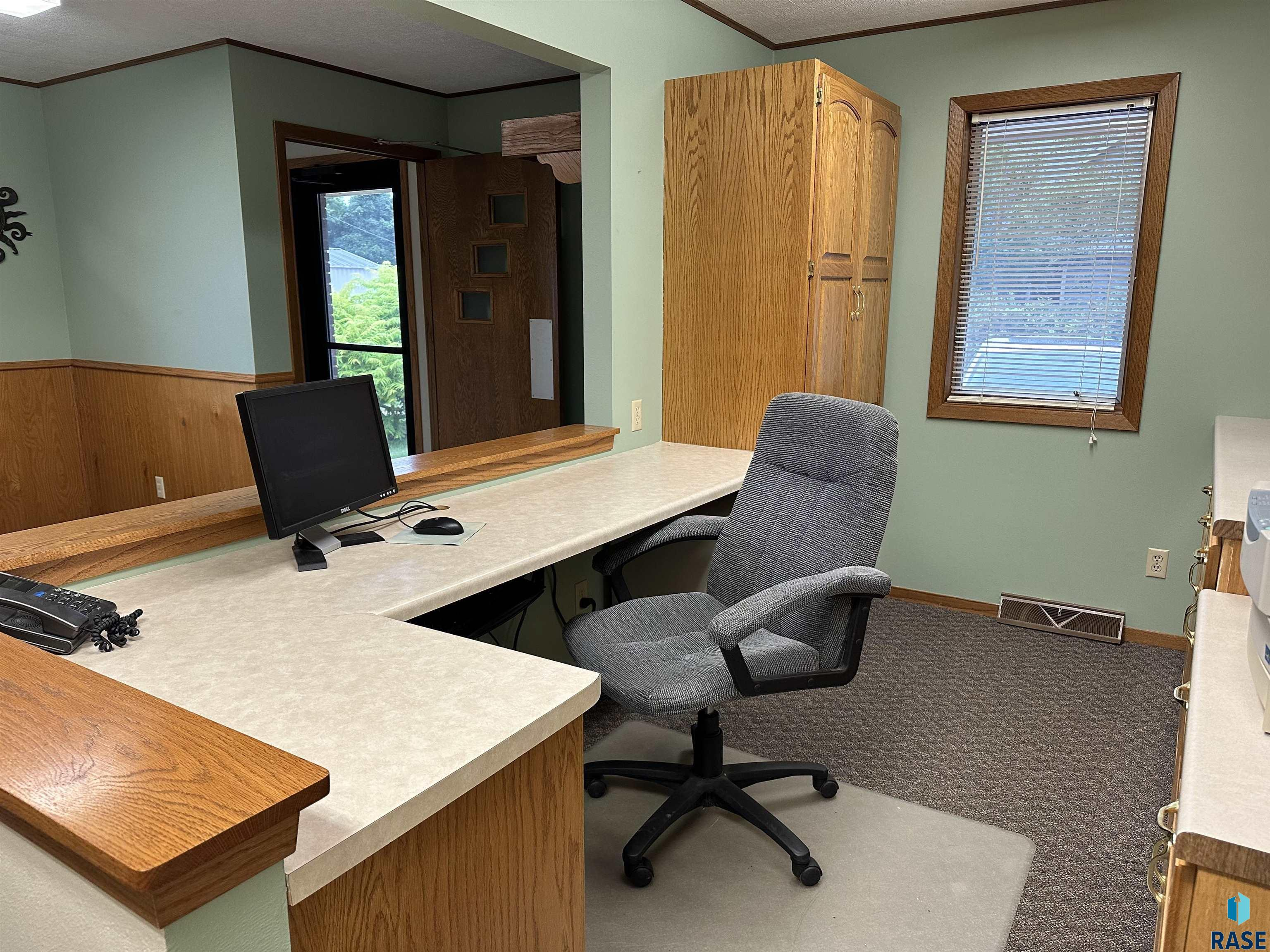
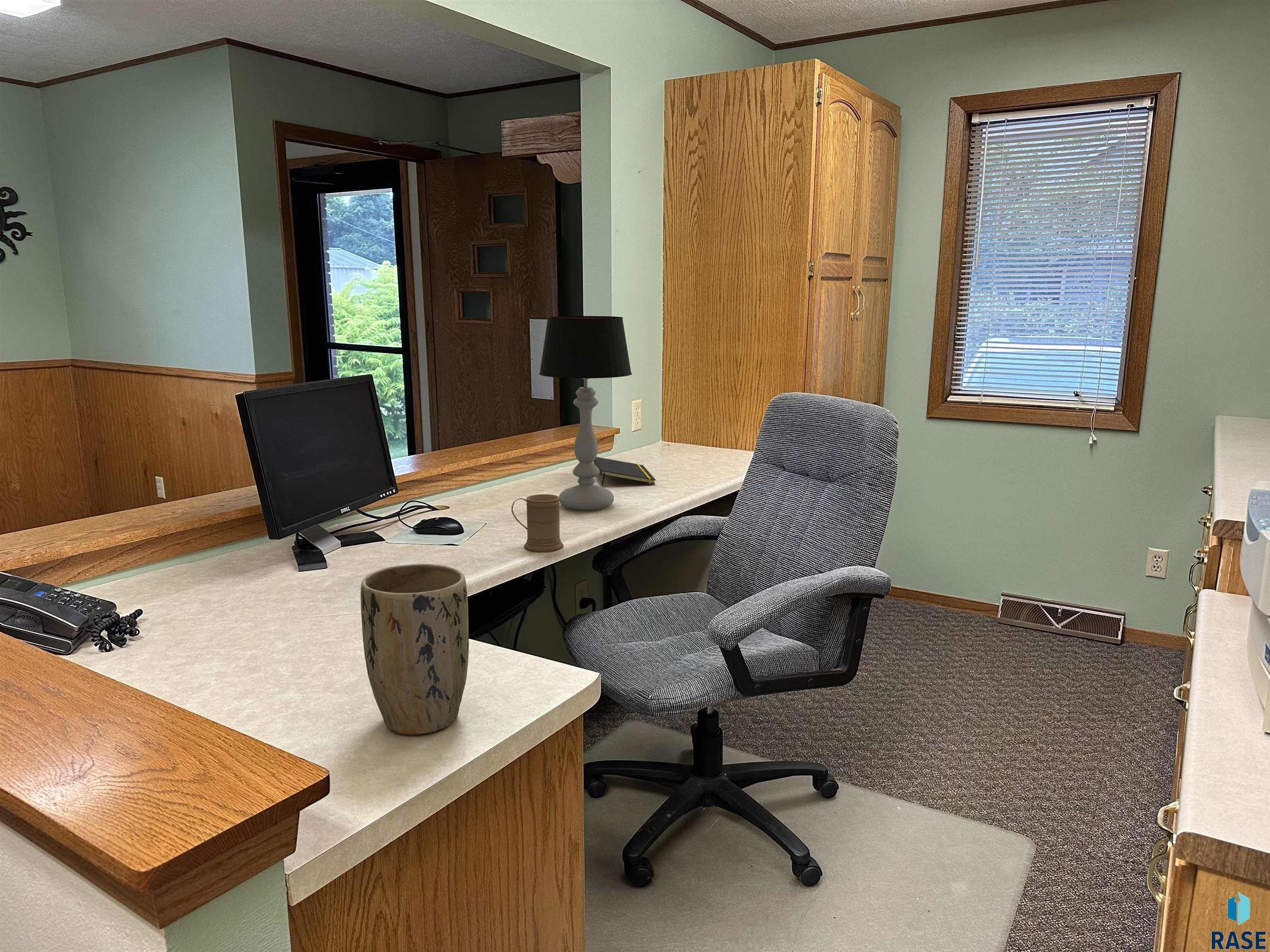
+ plant pot (417, 649)
+ table lamp (586, 413)
+ mug (537, 521)
+ notepad (623, 470)
